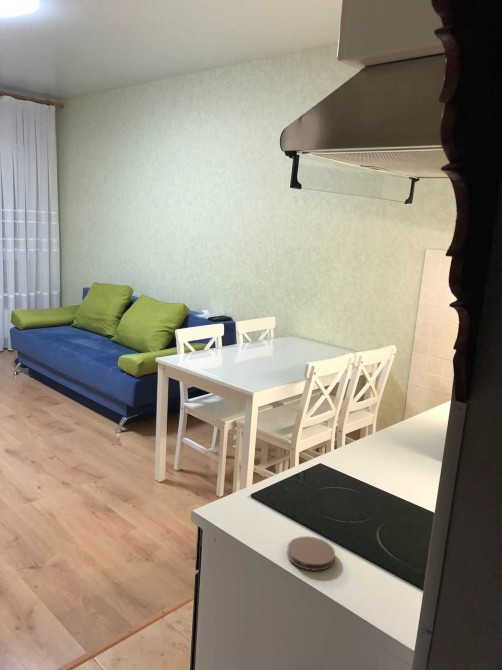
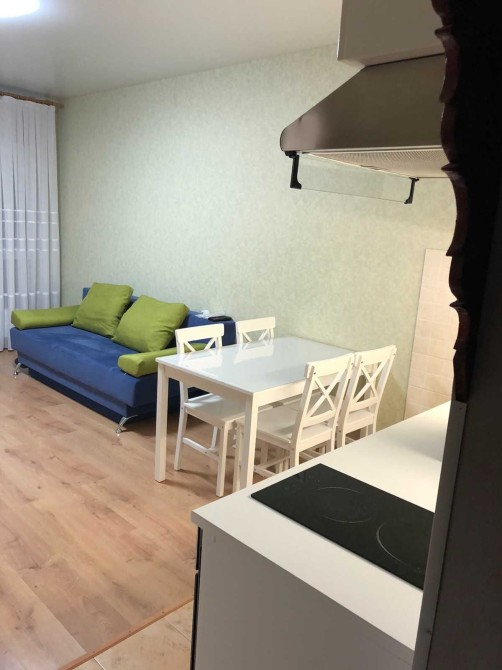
- coaster (310, 552)
